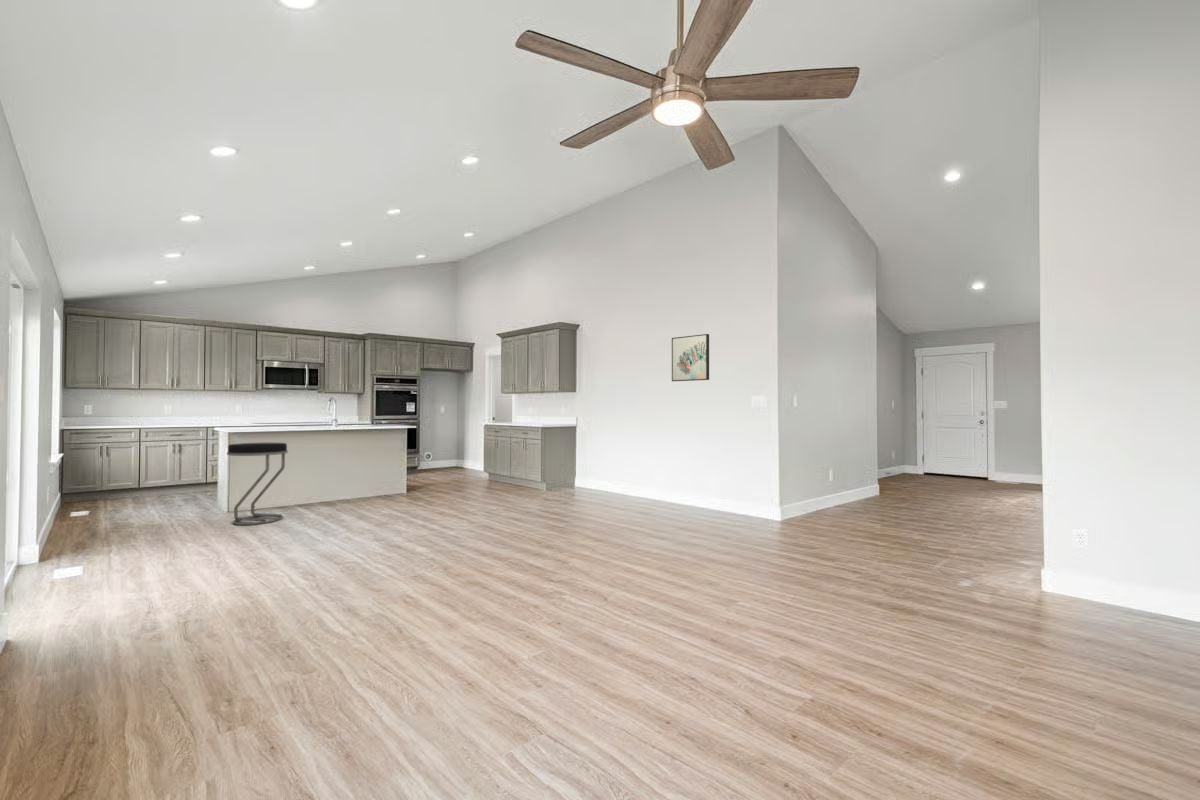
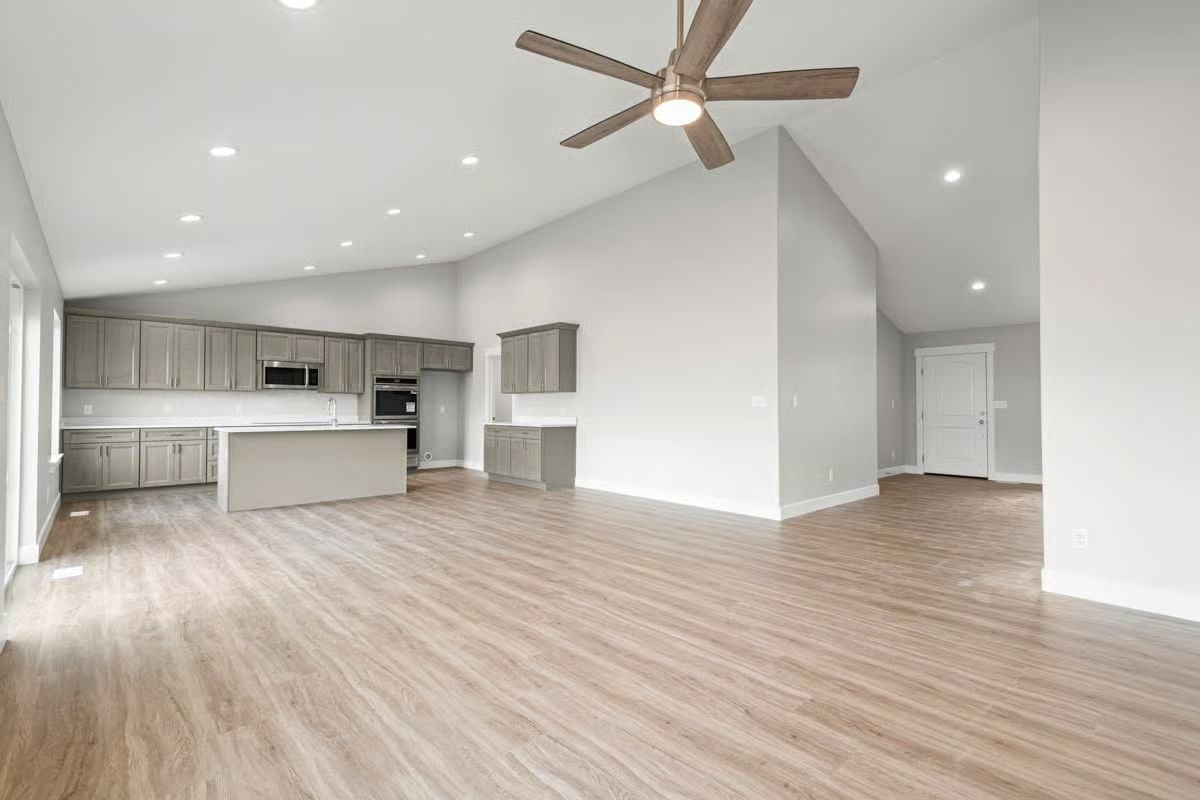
- wall art (689, 358)
- stool (257, 482)
